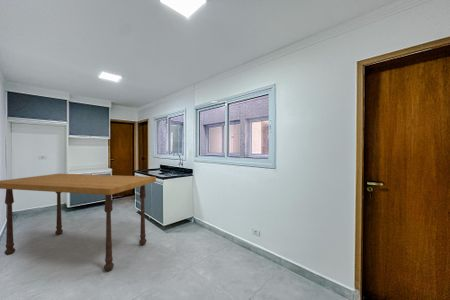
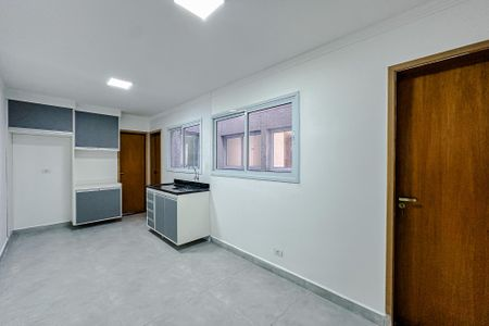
- dining table (60, 214)
